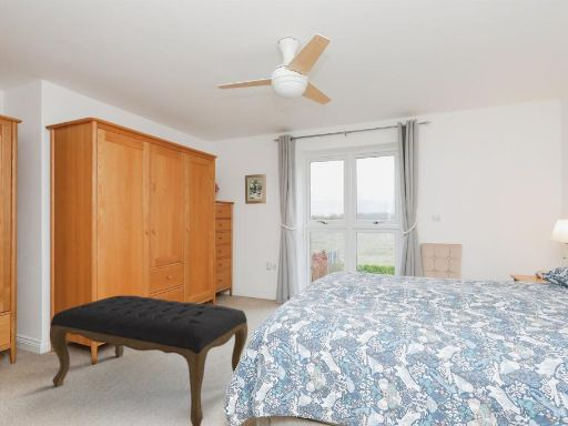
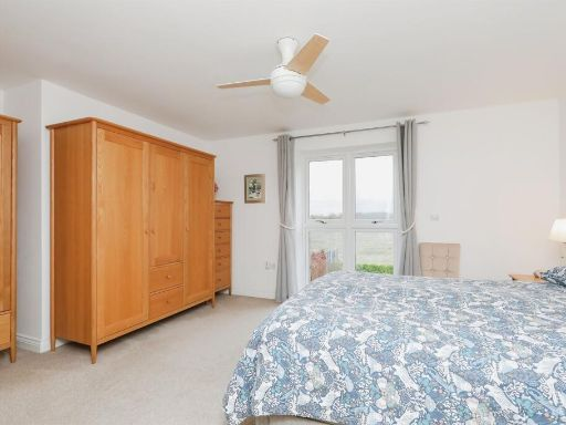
- bench (150, 346)
